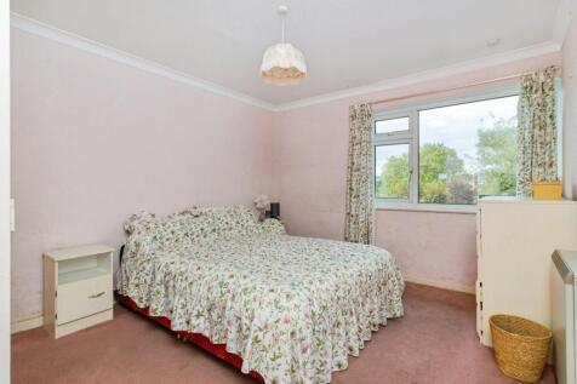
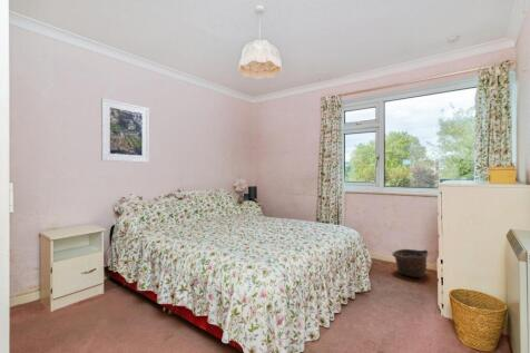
+ basket (410, 262)
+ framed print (126, 133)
